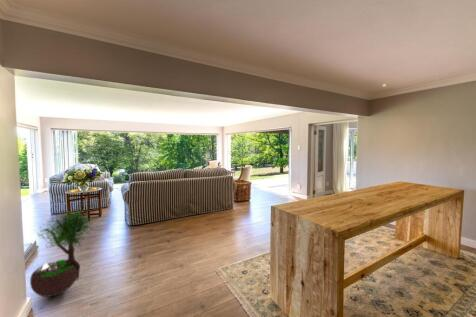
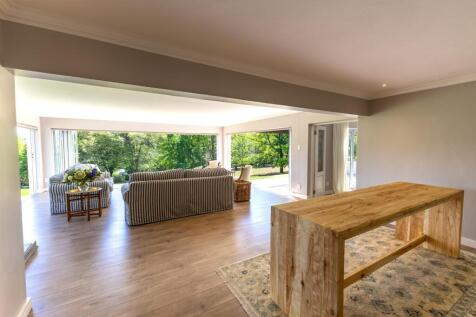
- potted tree (63, 249)
